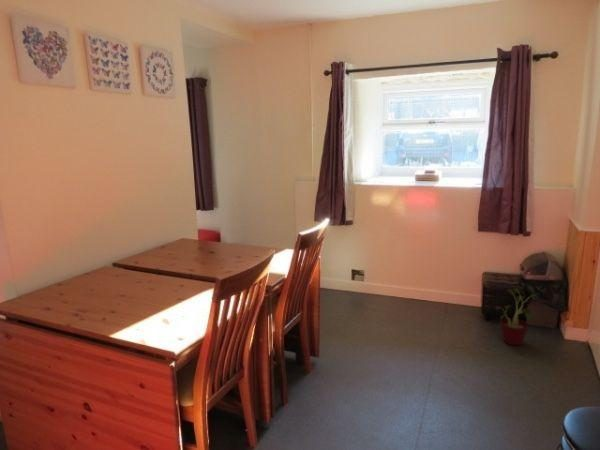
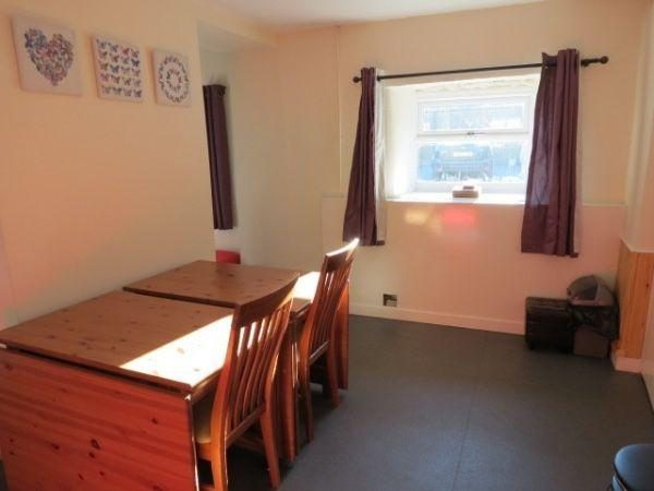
- potted plant (516, 313)
